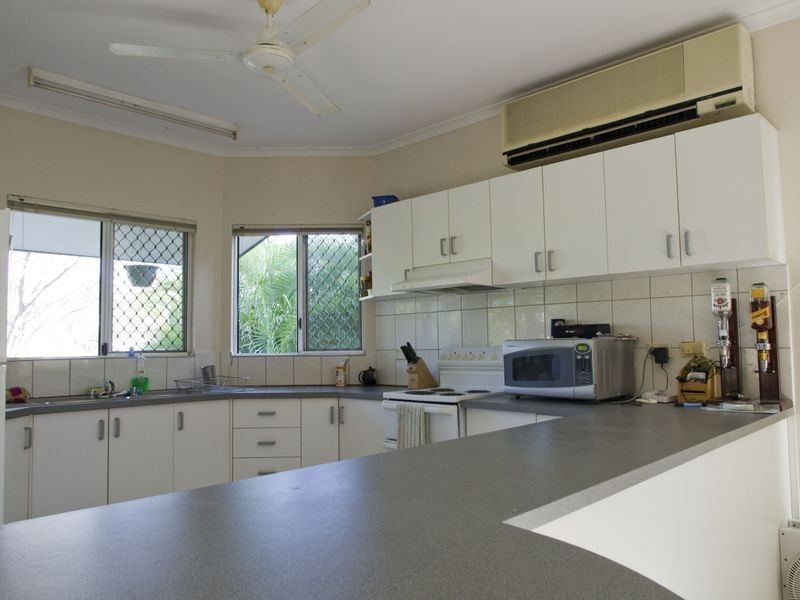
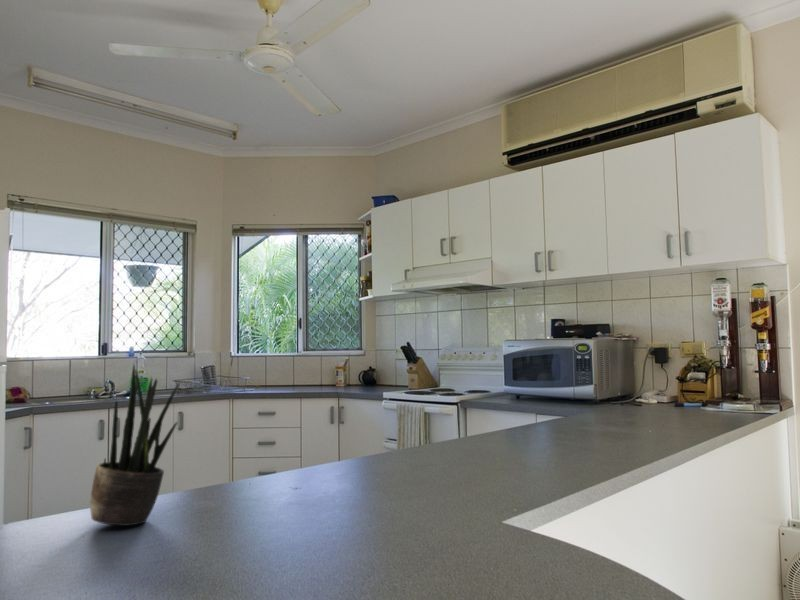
+ potted plant (137, 441)
